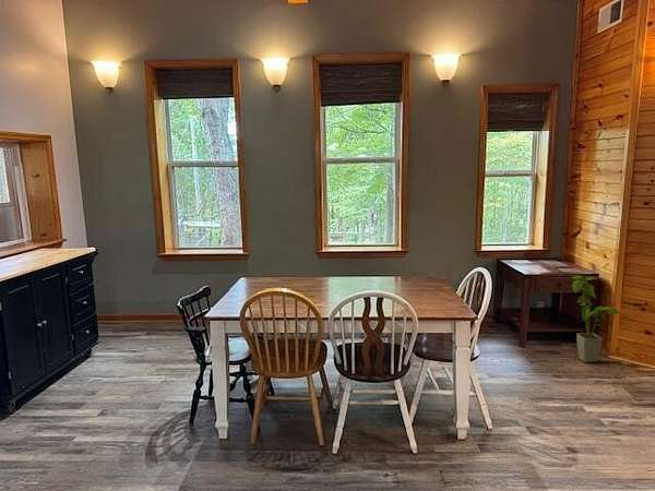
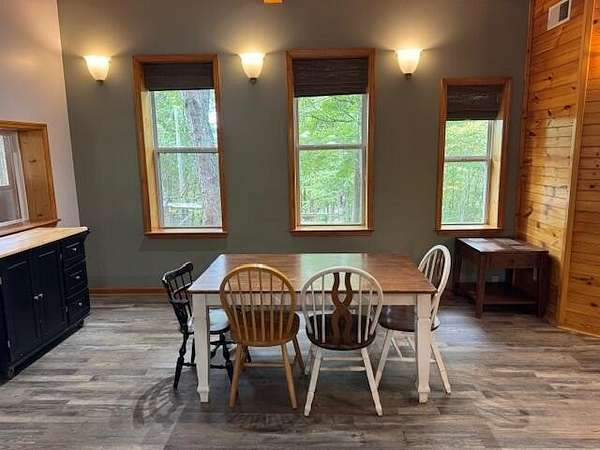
- house plant (588, 320)
